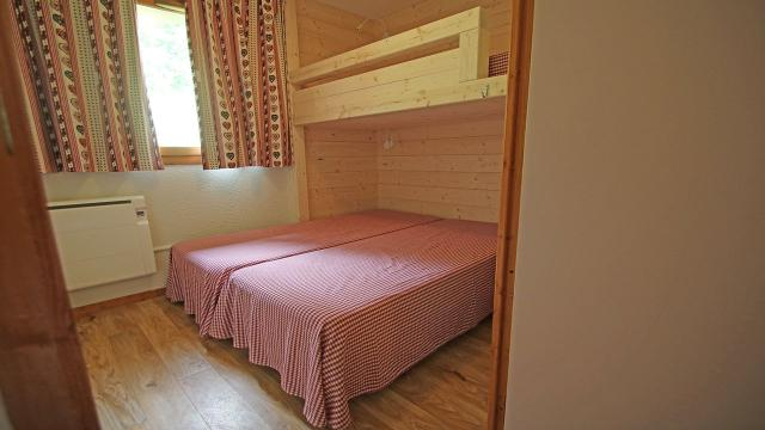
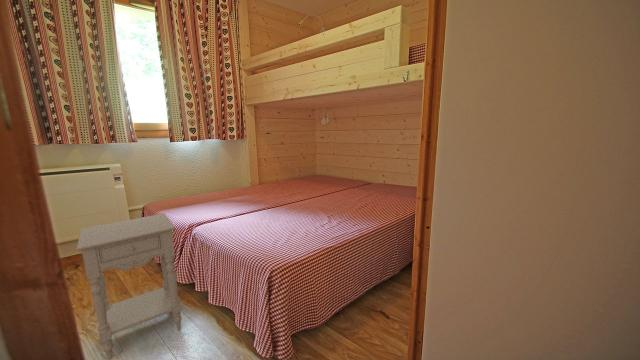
+ nightstand (129, 269)
